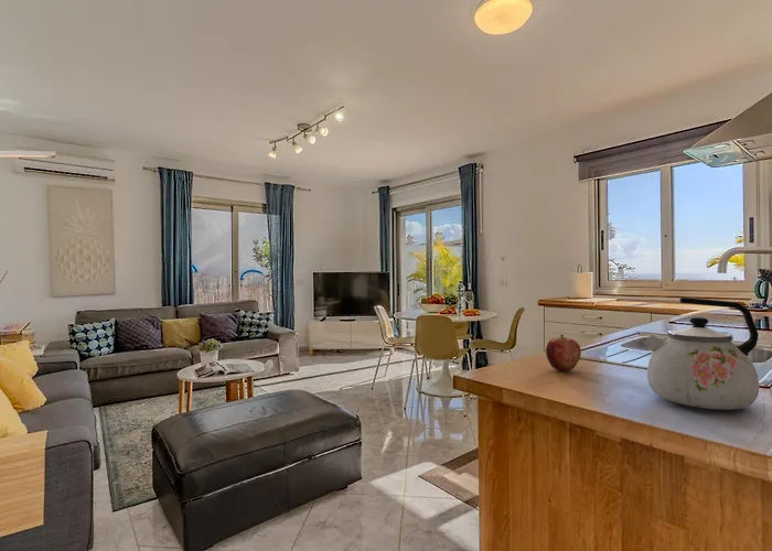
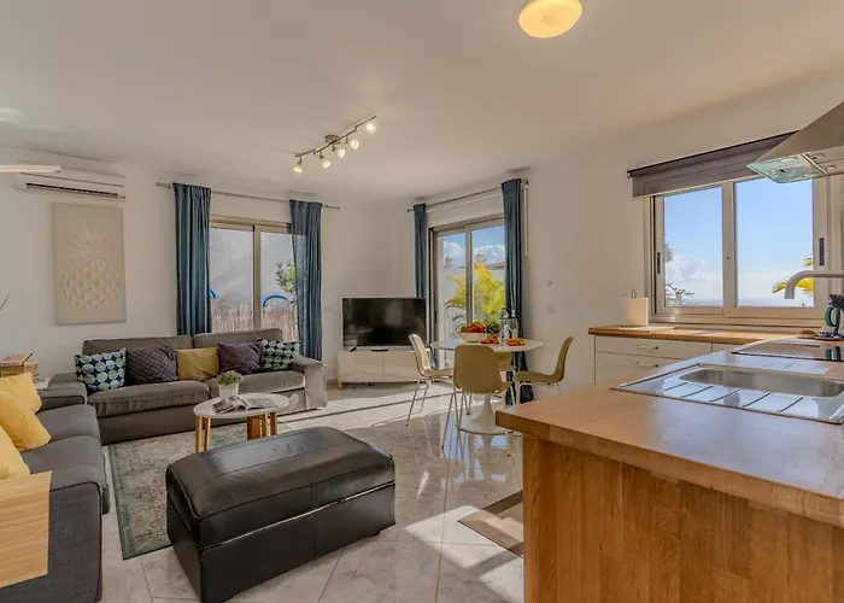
- apple (562, 352)
- kettle (697, 349)
